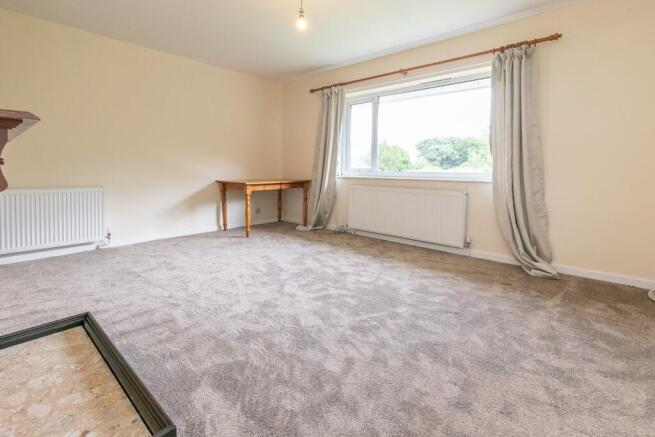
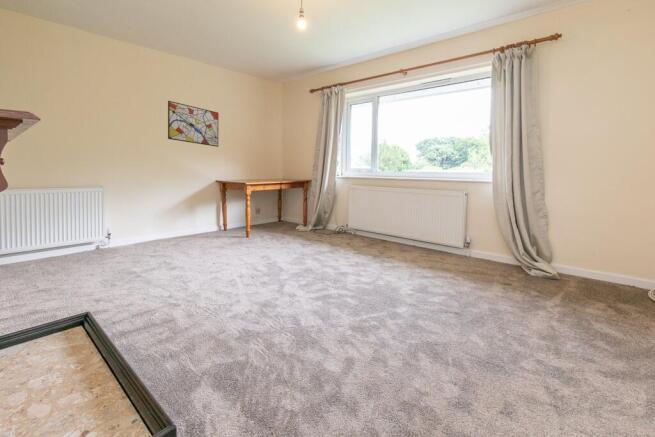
+ wall art (194, 125)
